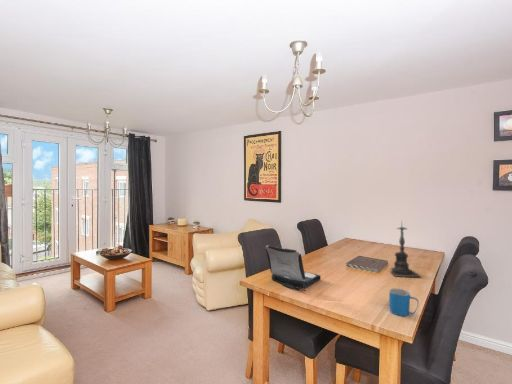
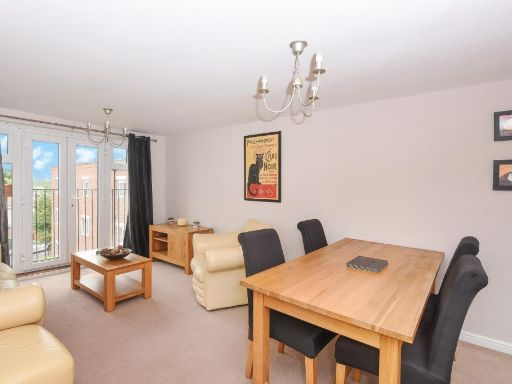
- laptop (293, 263)
- mug (403, 302)
- candle holder (402, 246)
